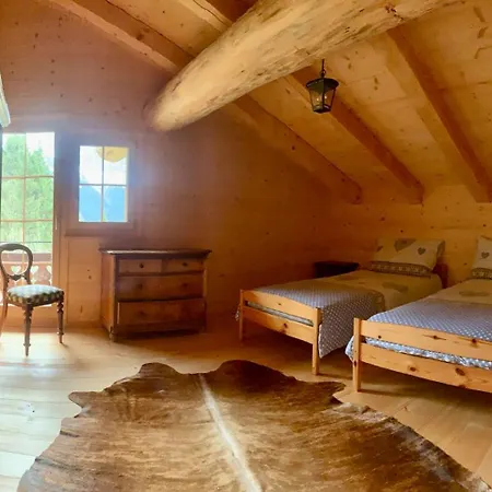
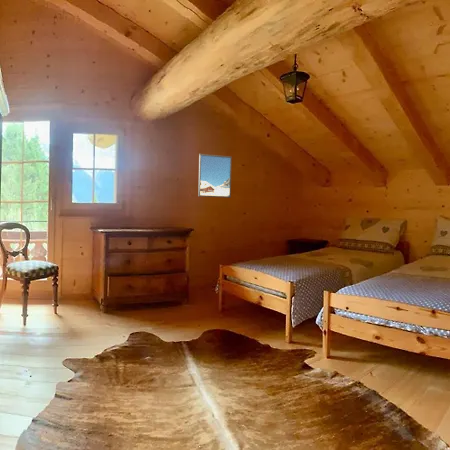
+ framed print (215, 176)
